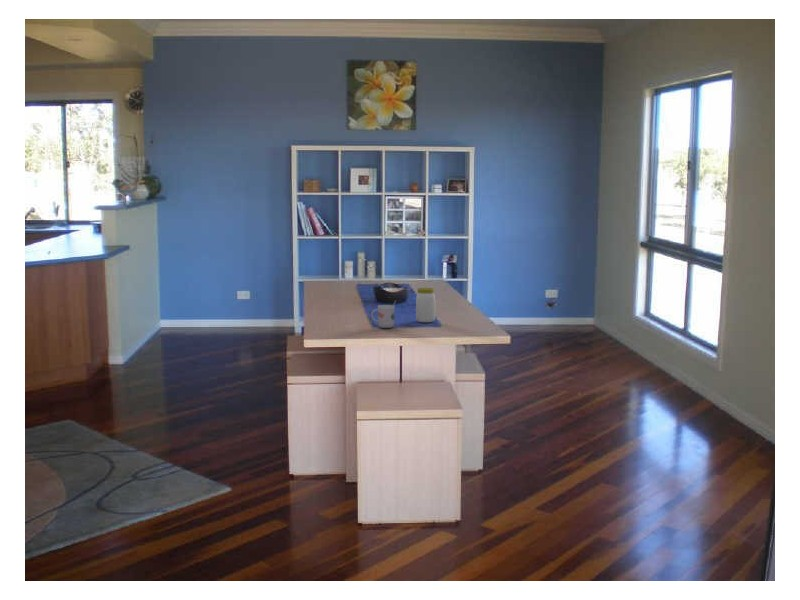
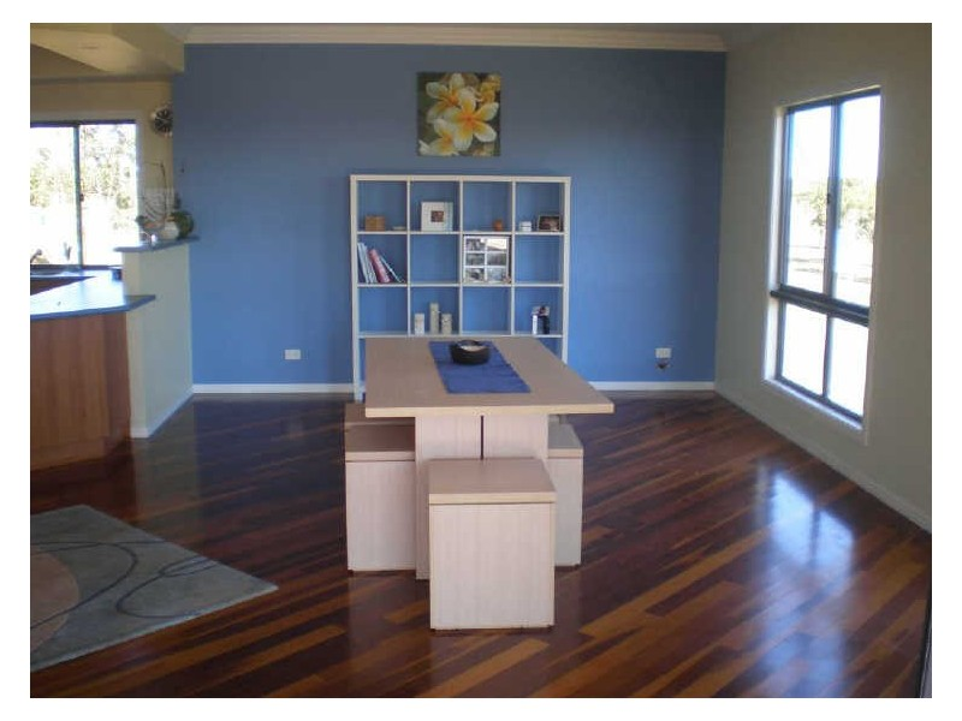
- jar (425, 304)
- mug (383, 313)
